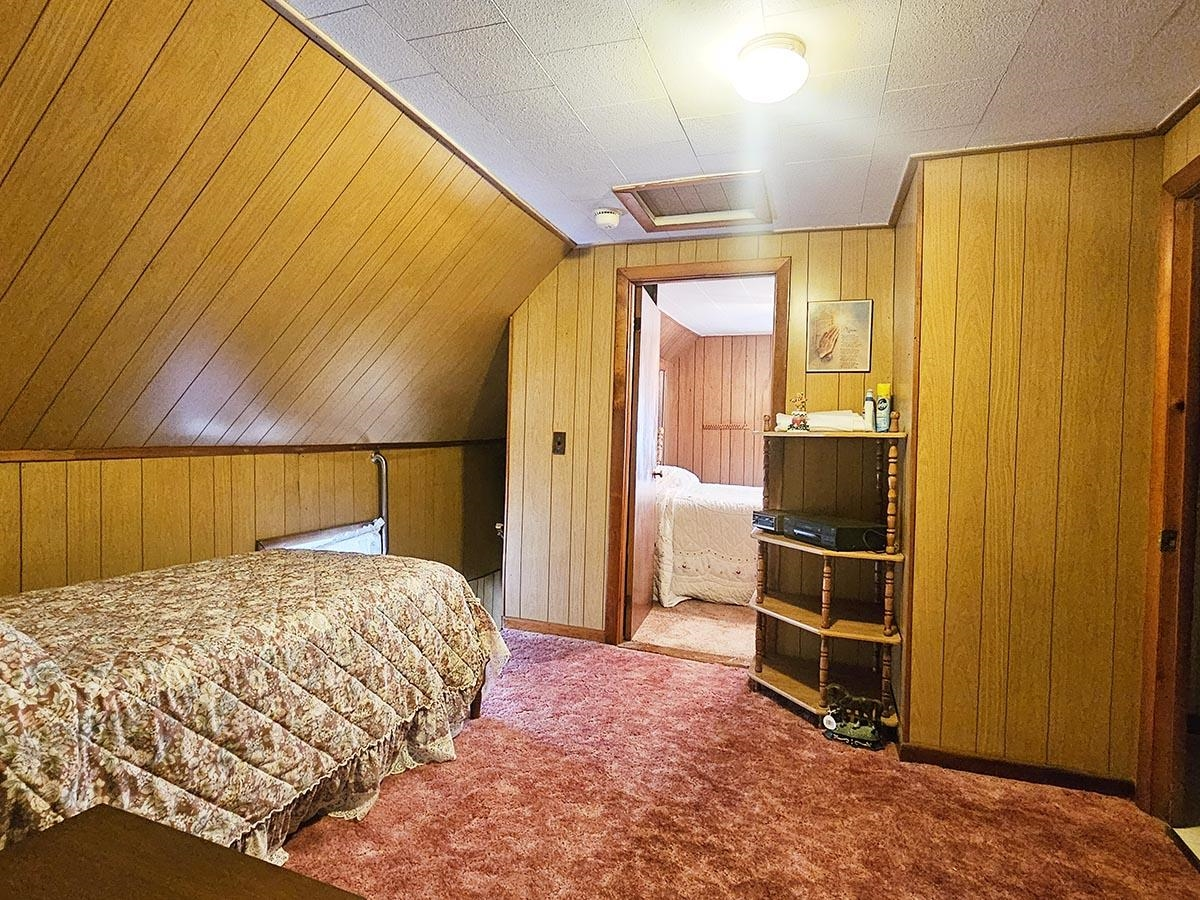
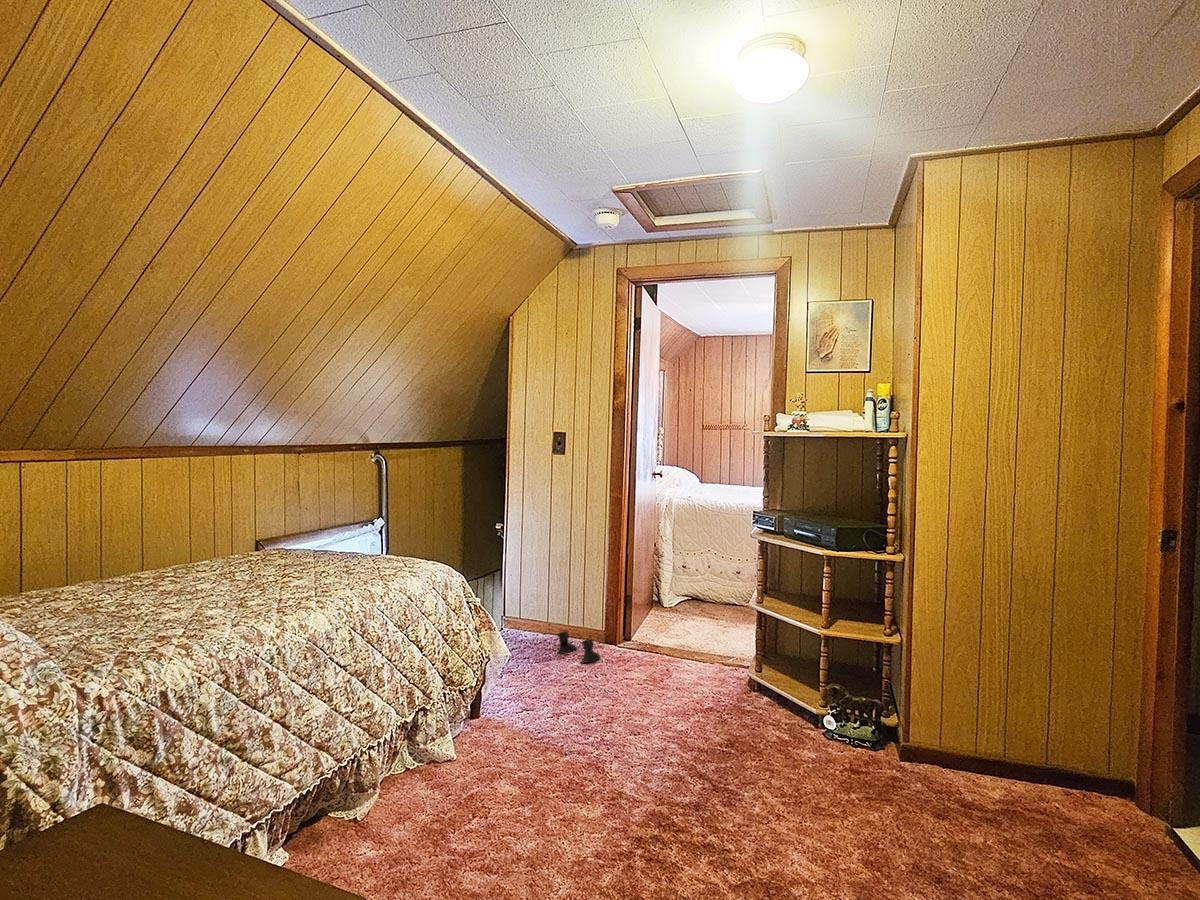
+ boots (575, 646)
